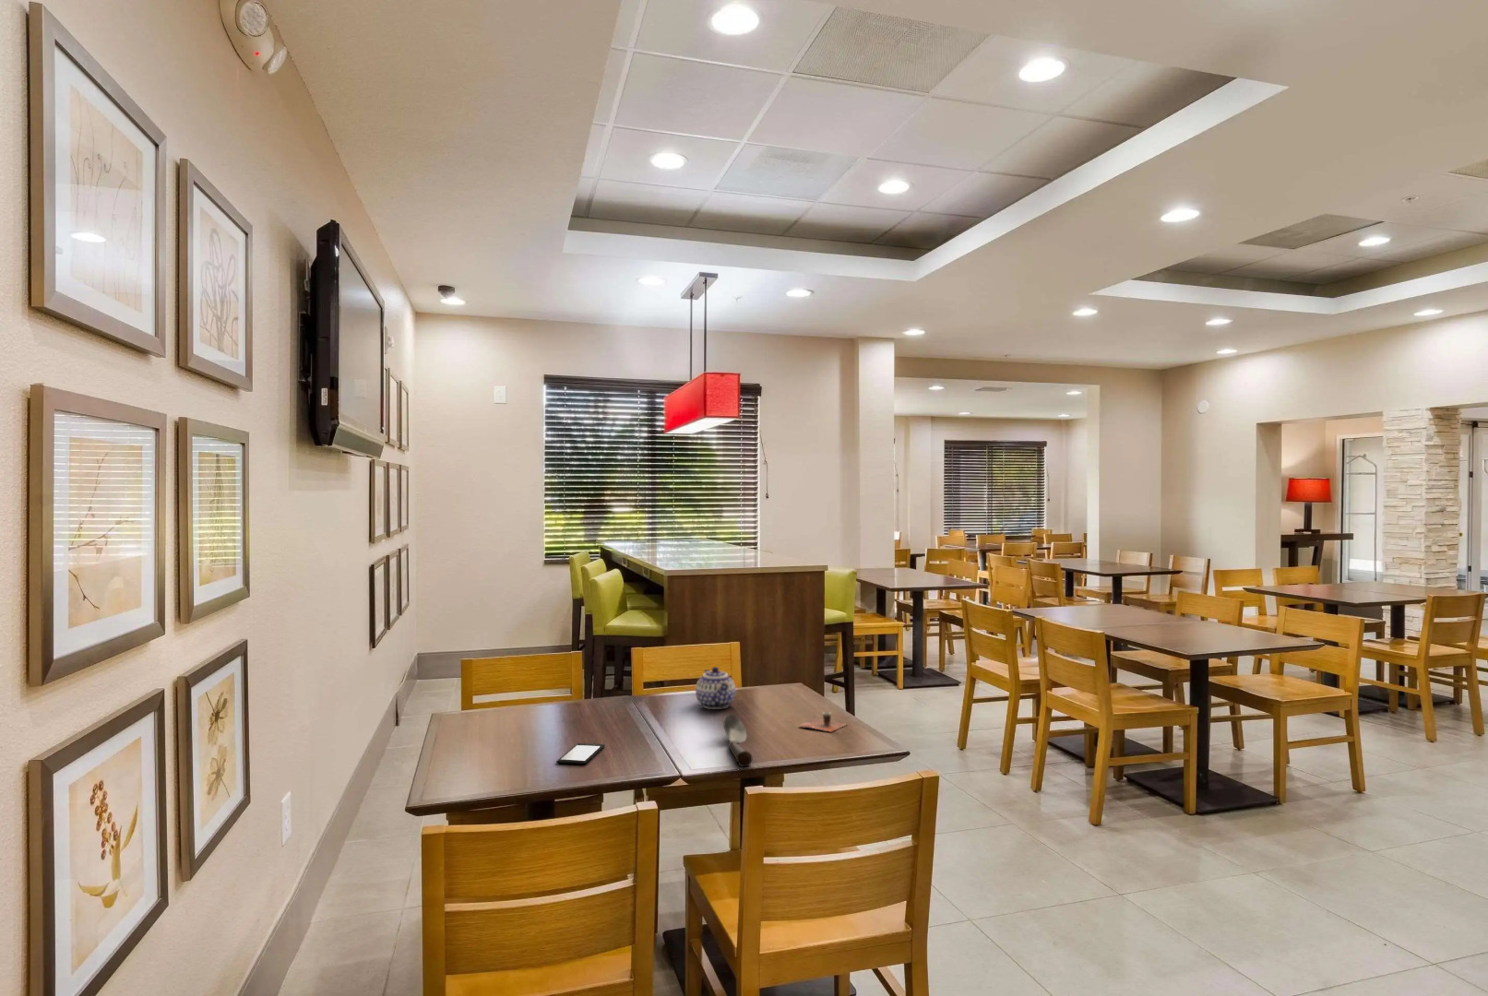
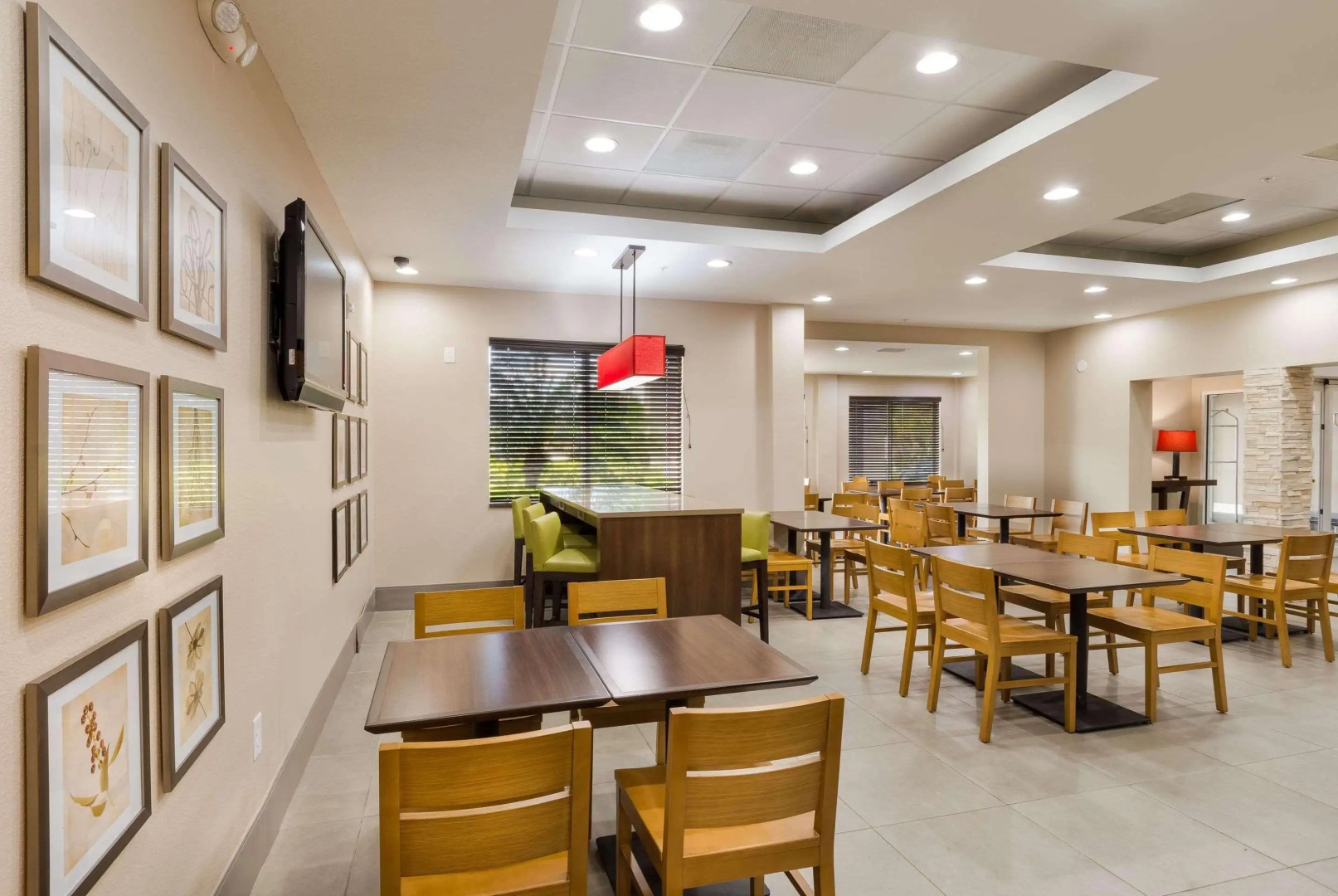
- smartphone (582, 753)
- spoon (740, 738)
- cup (822, 719)
- teapot (715, 686)
